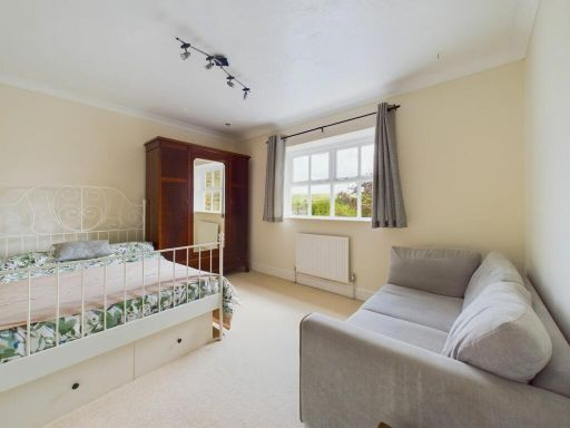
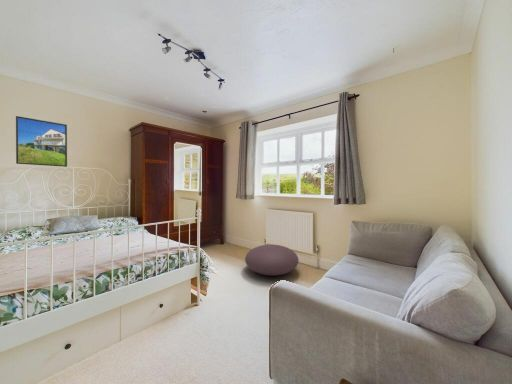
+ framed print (43, 143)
+ ottoman (271, 258)
